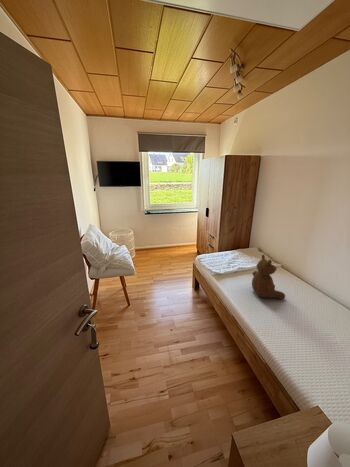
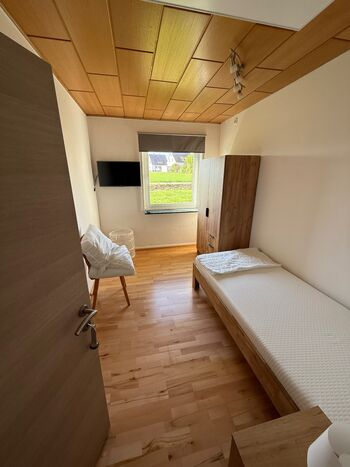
- teddy bear (269, 276)
